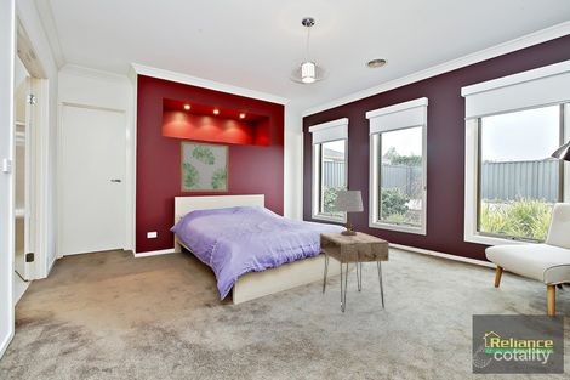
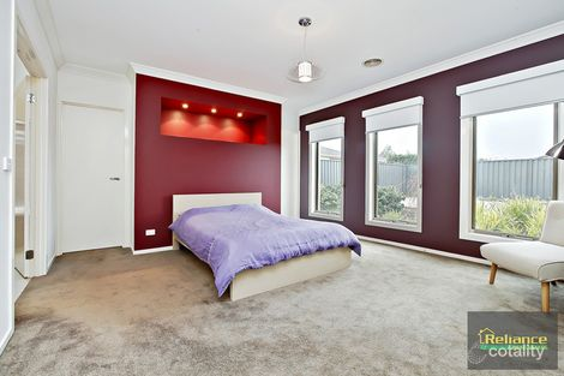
- nightstand (347, 268)
- wall art (205, 168)
- table lamp (348, 211)
